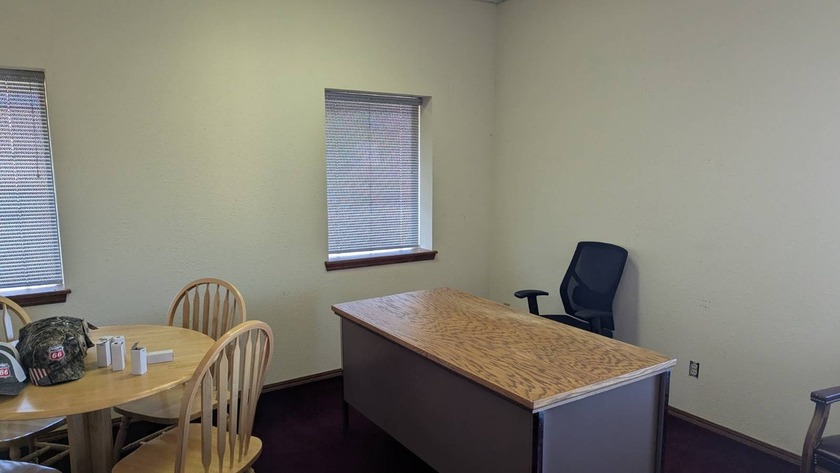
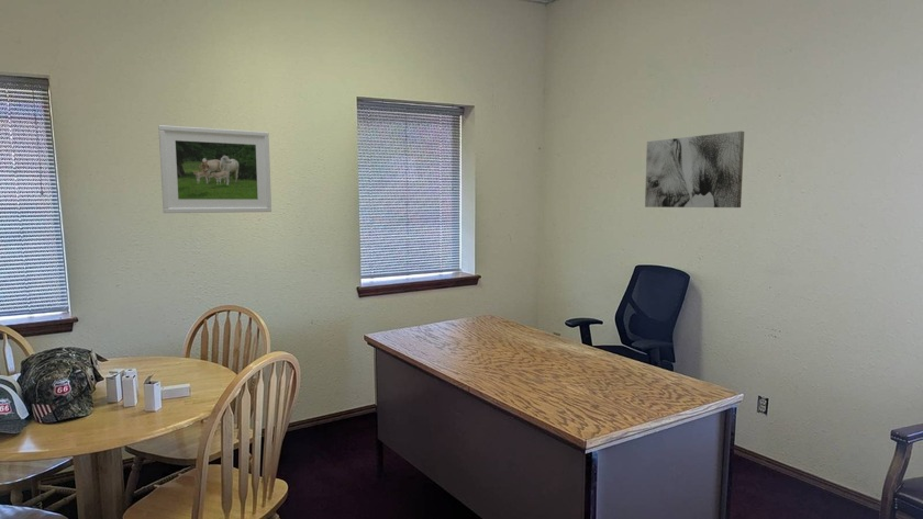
+ wall art (690, 172)
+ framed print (218, 170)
